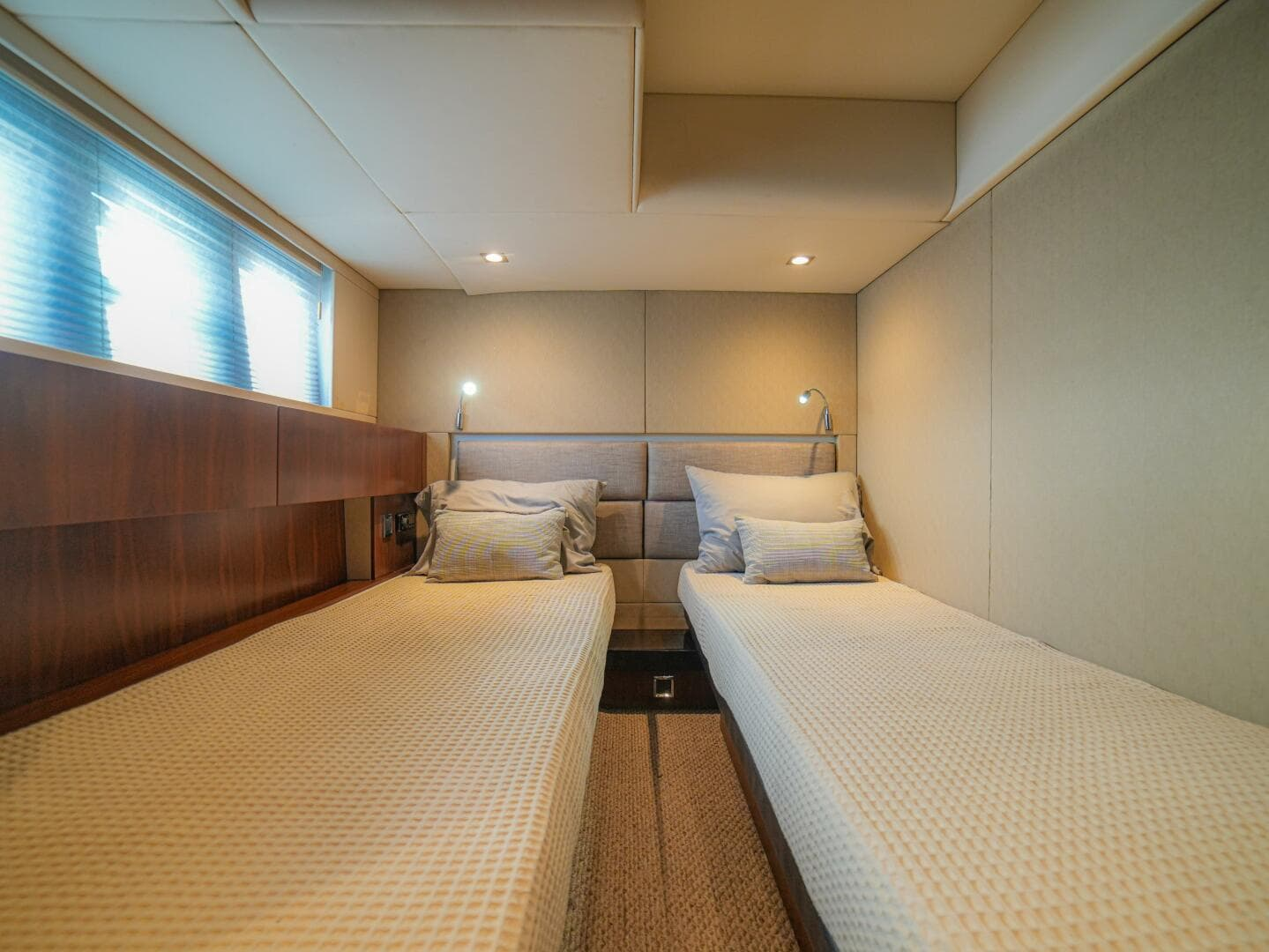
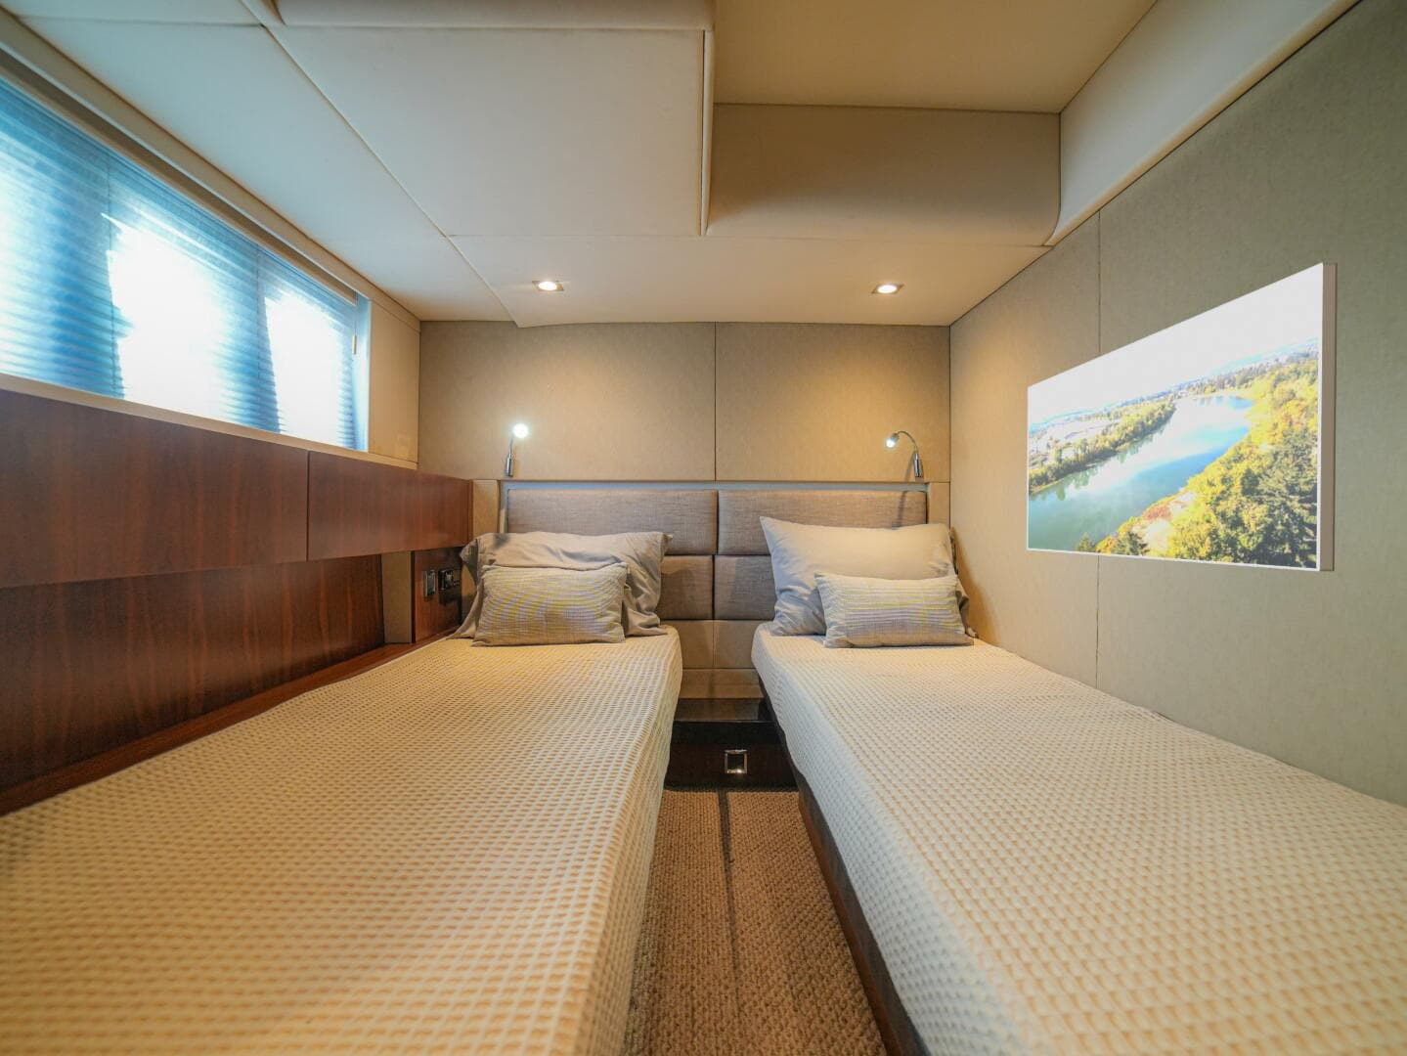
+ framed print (1133, 450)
